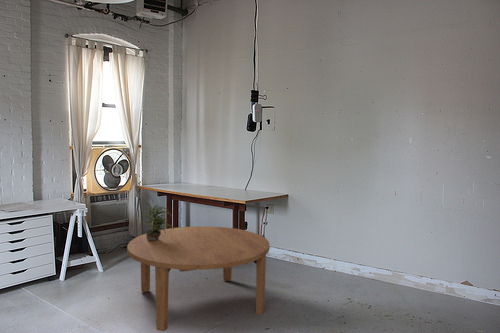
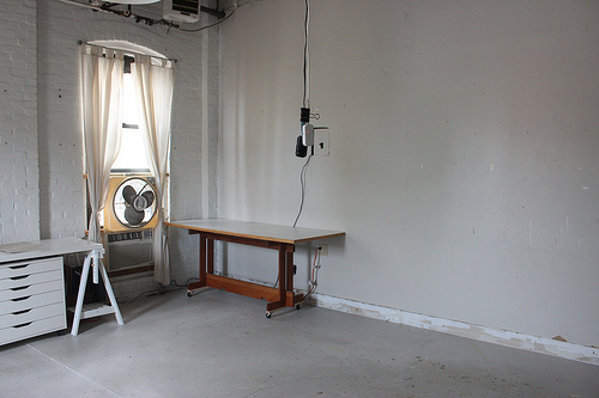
- potted plant (154, 219)
- dining table (199, 269)
